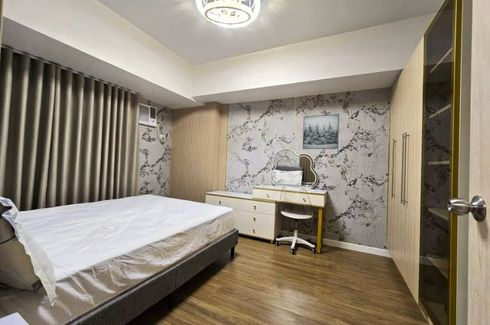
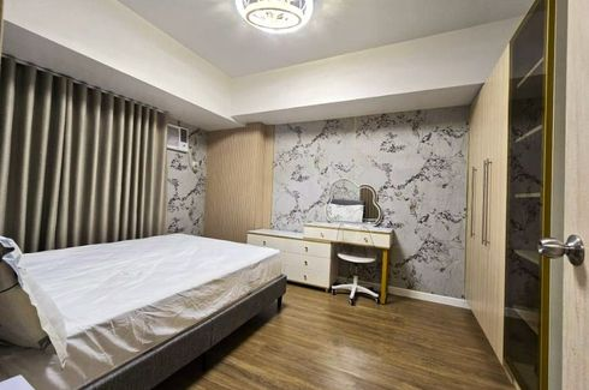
- wall art (320, 132)
